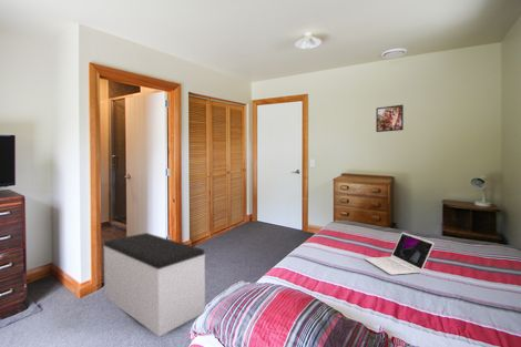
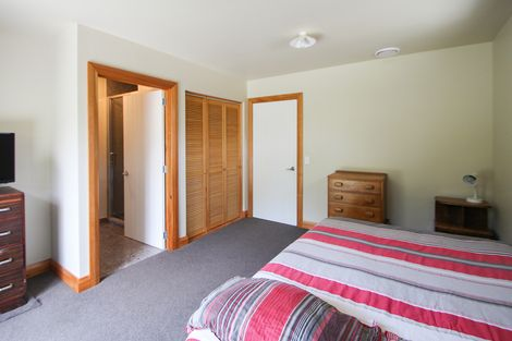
- laptop (397, 249)
- bench (152, 274)
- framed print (389, 119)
